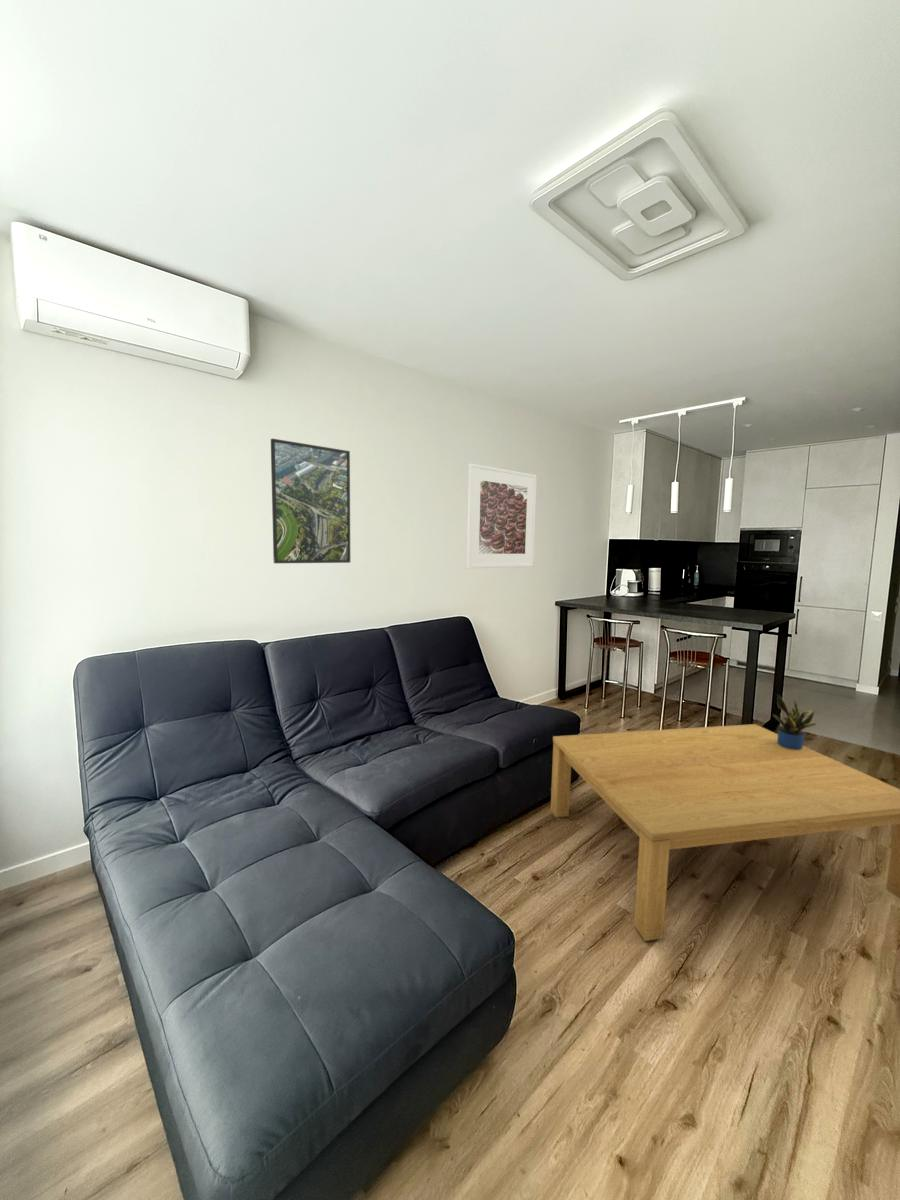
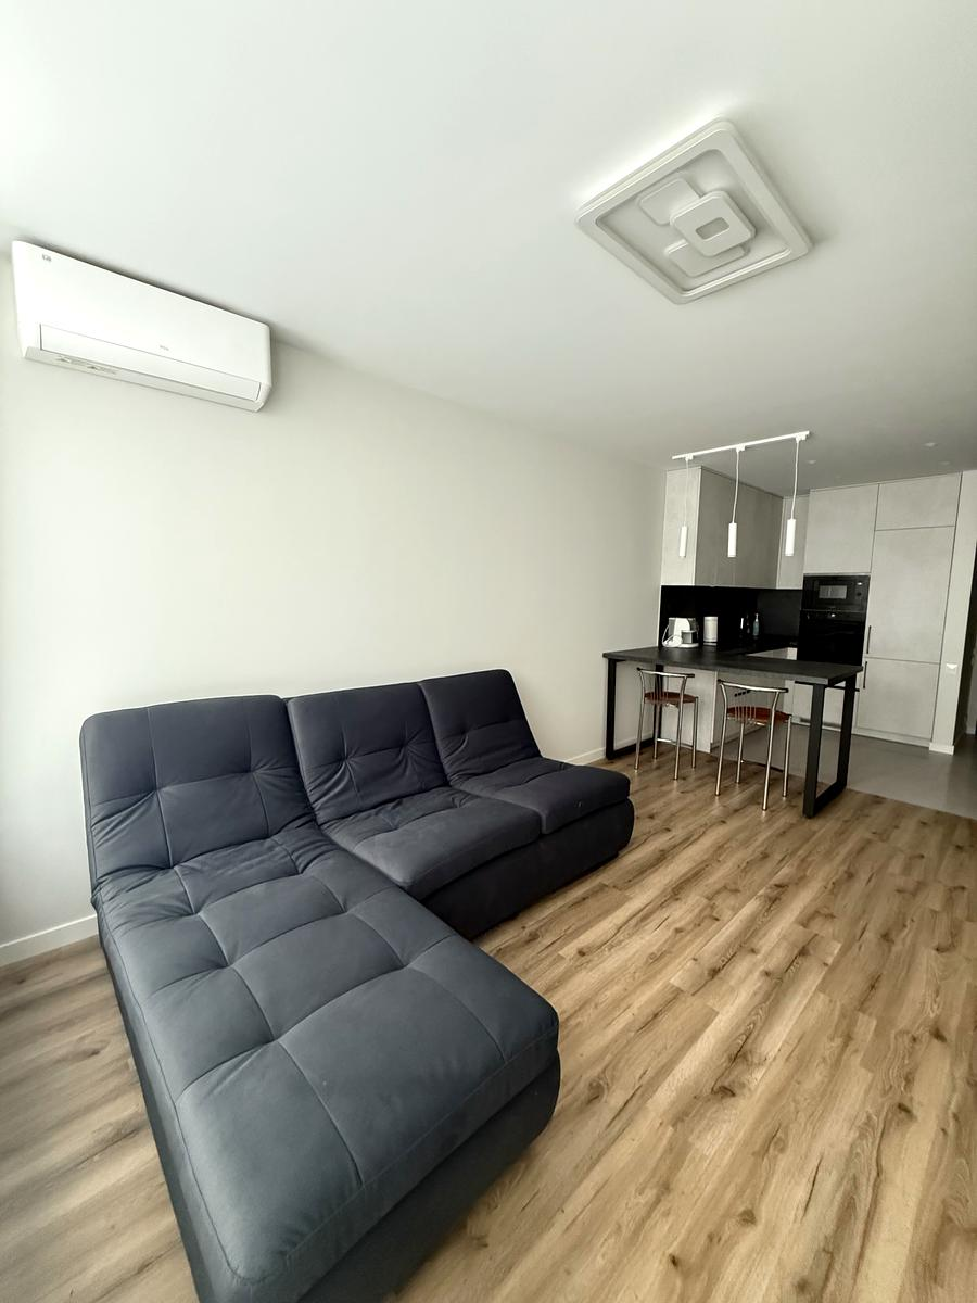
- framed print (313, 504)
- coffee table (712, 807)
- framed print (503, 519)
- potted plant (791, 720)
